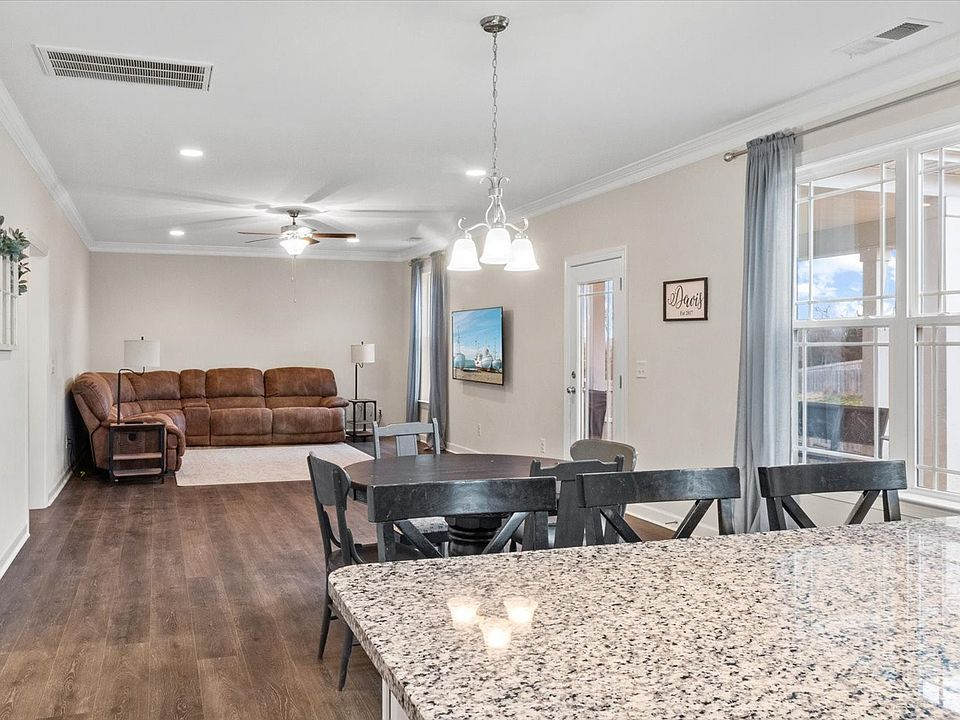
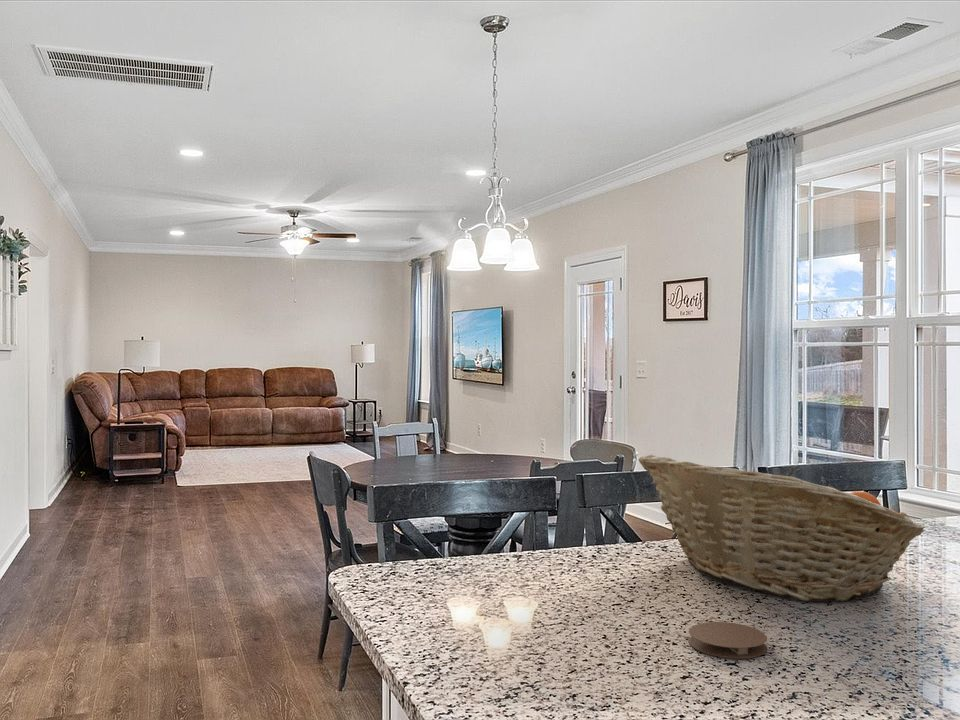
+ coaster (727, 639)
+ fruit basket (769, 515)
